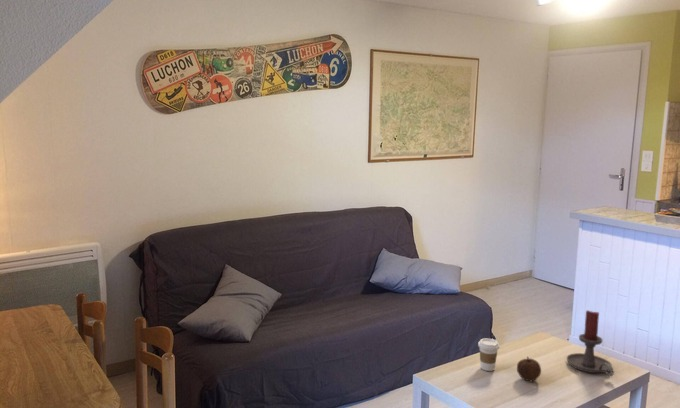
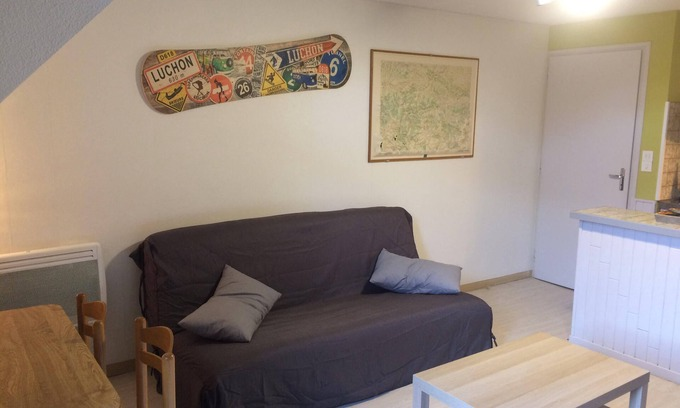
- fruit (529, 368)
- coffee cup (488, 354)
- candle holder (594, 340)
